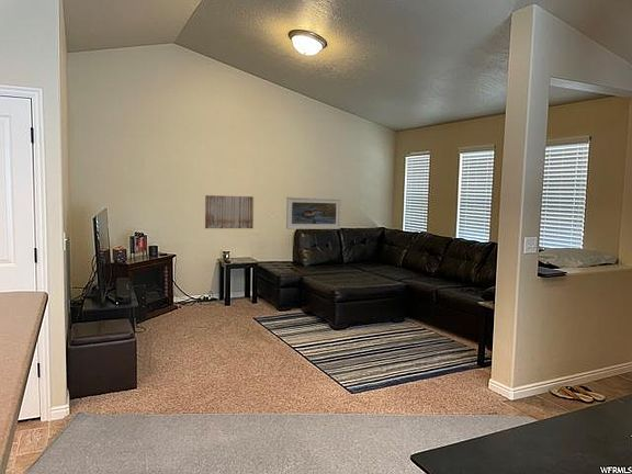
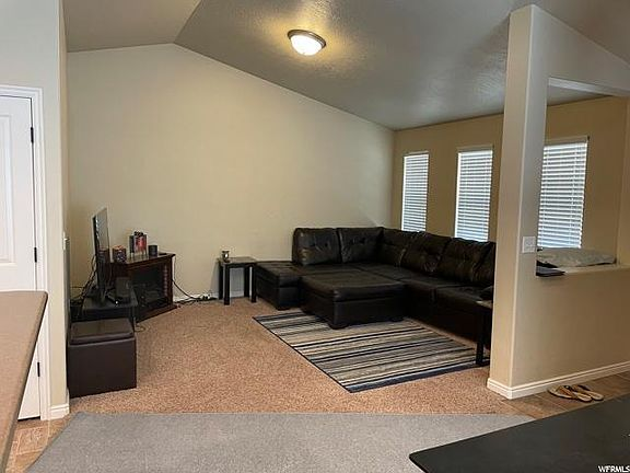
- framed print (314, 213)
- wall art (229, 212)
